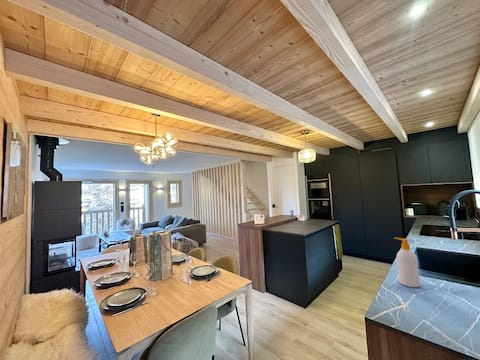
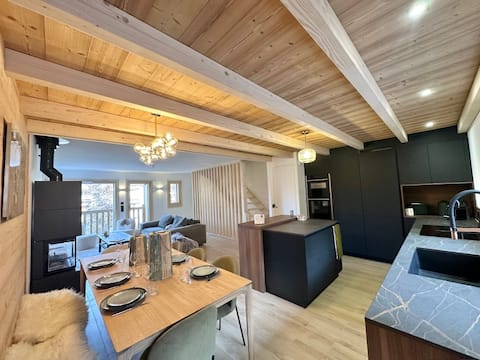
- soap bottle (406, 261)
